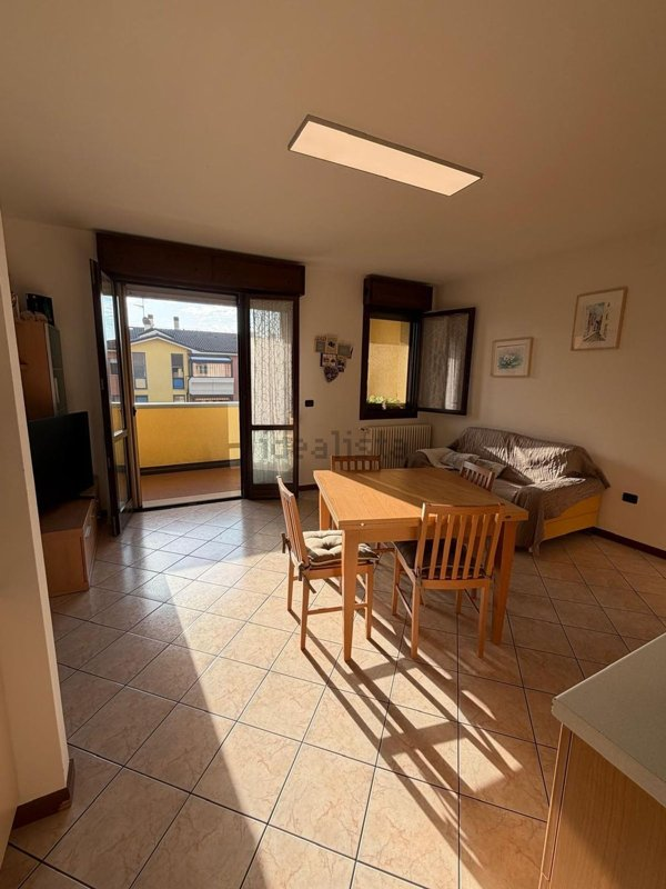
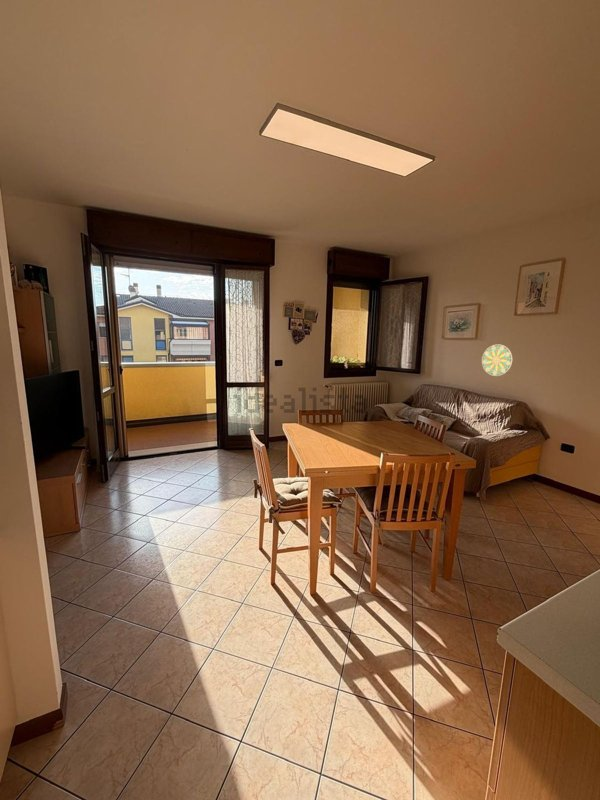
+ decorative plate (496, 360)
